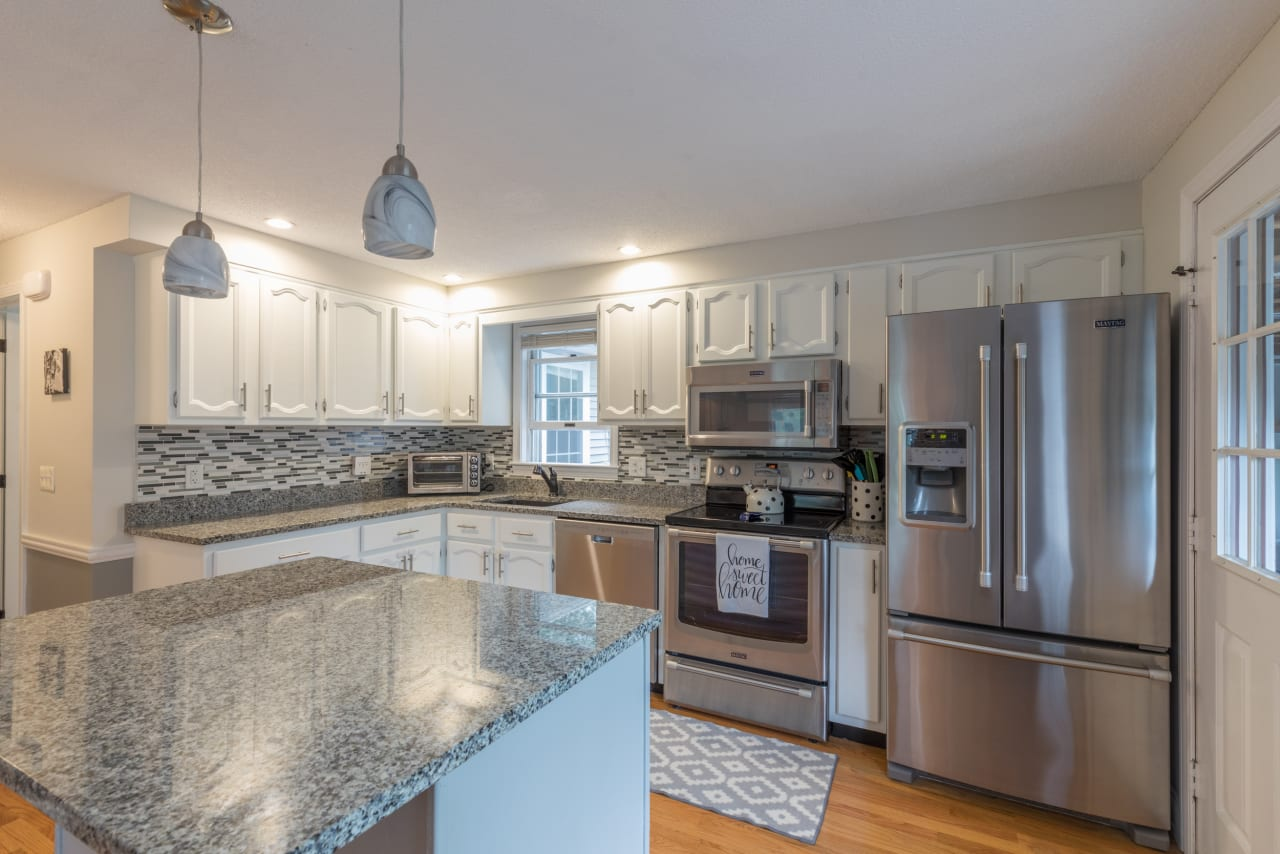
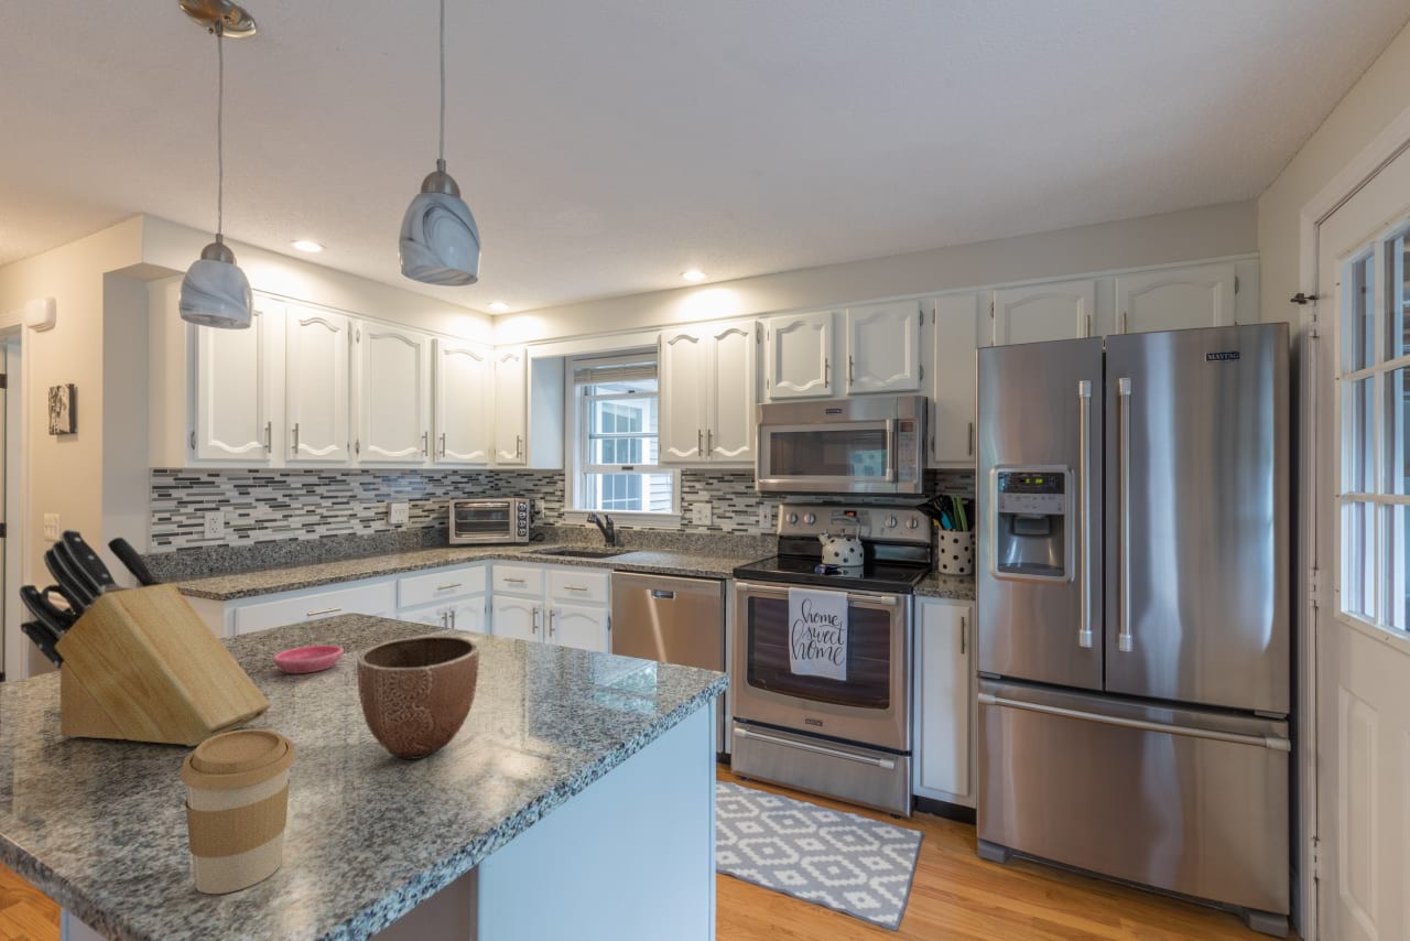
+ knife block (144, 628)
+ saucer (308, 659)
+ coffee cup (239, 805)
+ decorative bowl (419, 700)
